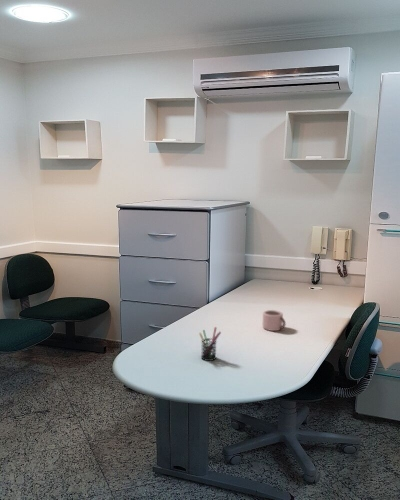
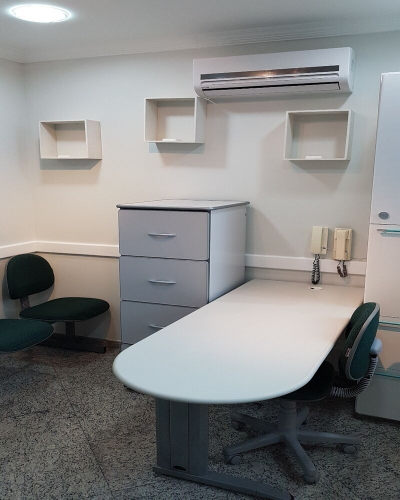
- pen holder (209, 342)
- mug (274, 321)
